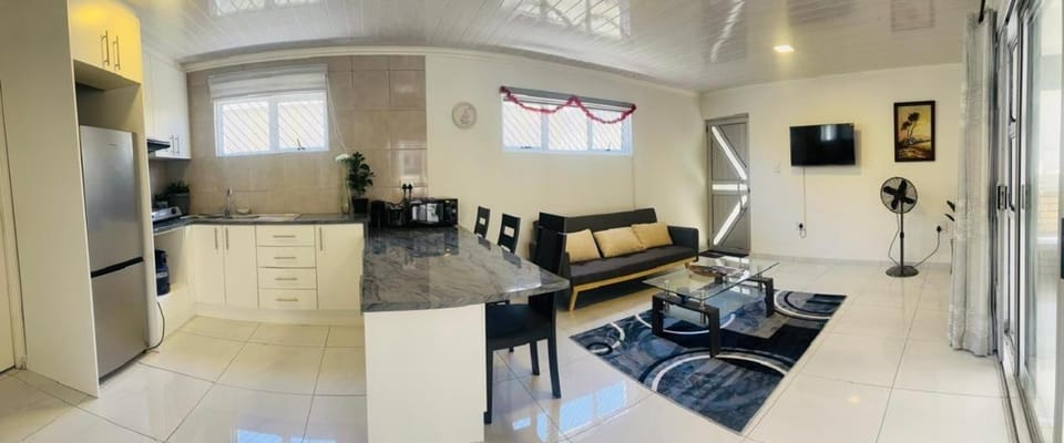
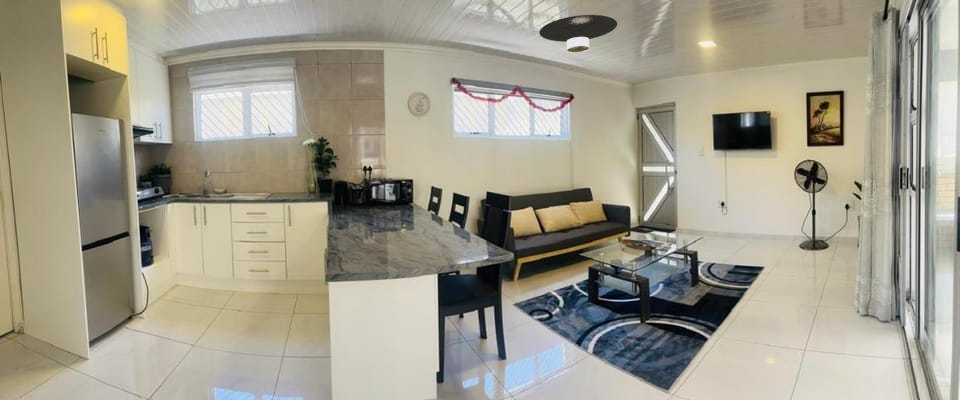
+ ceiling light (577, 40)
